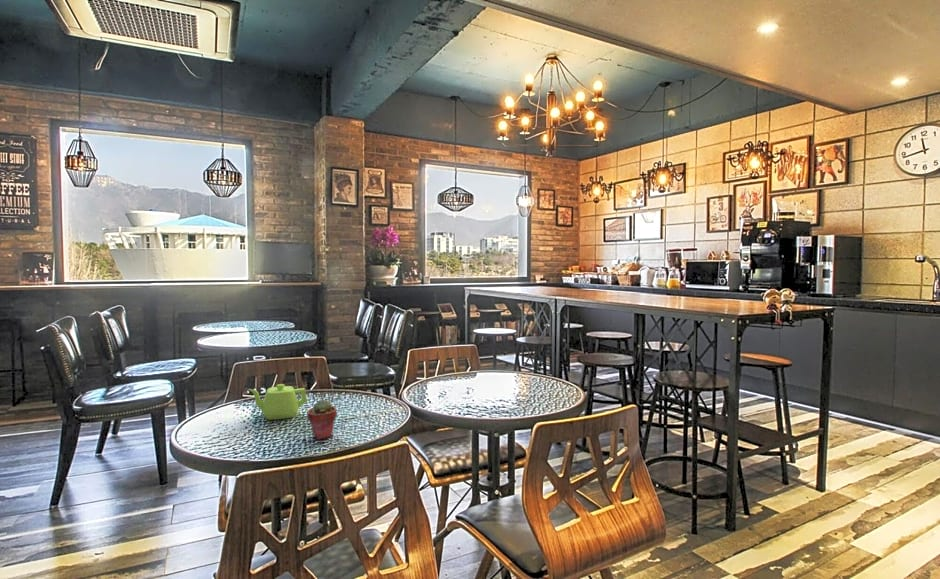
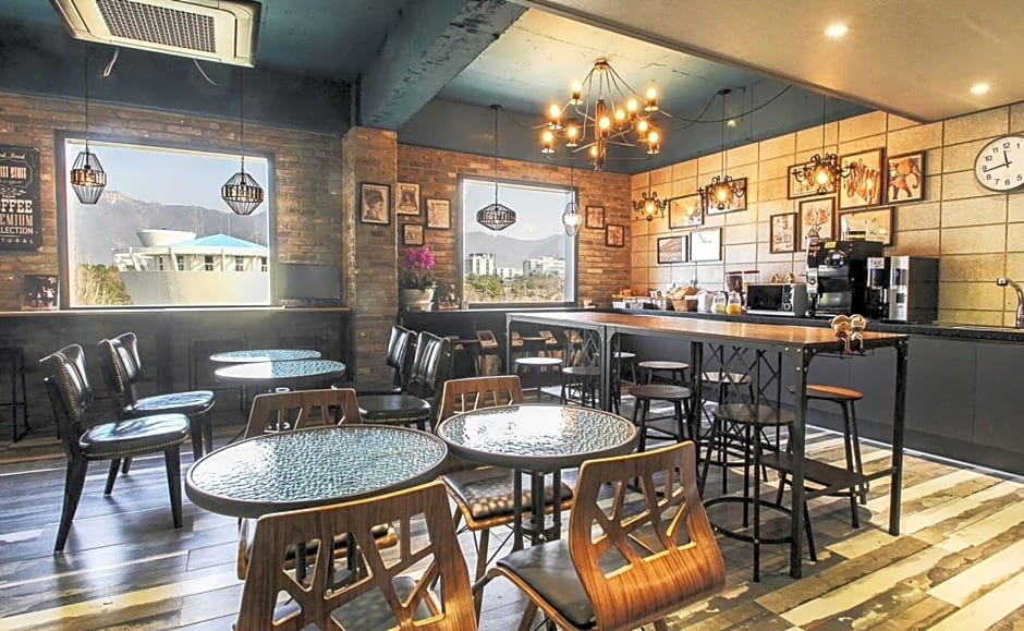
- potted succulent (322, 417)
- teapot (278, 399)
